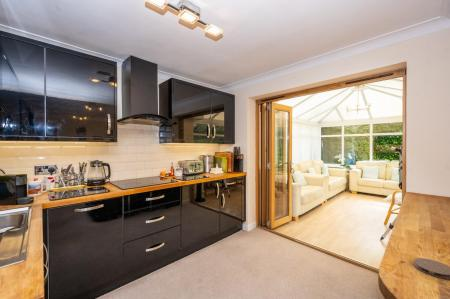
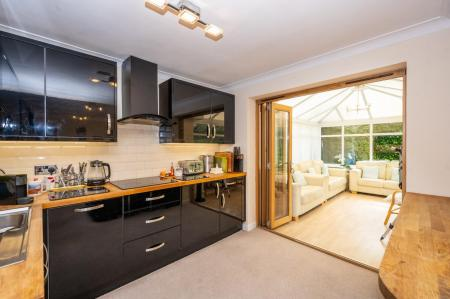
- coaster (433, 267)
